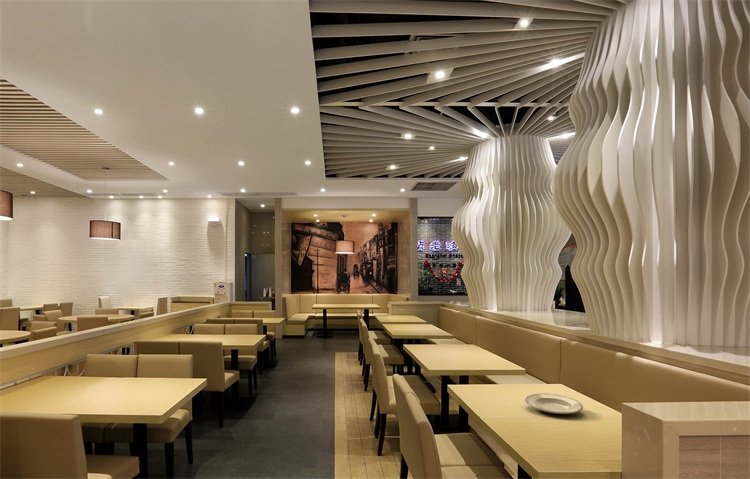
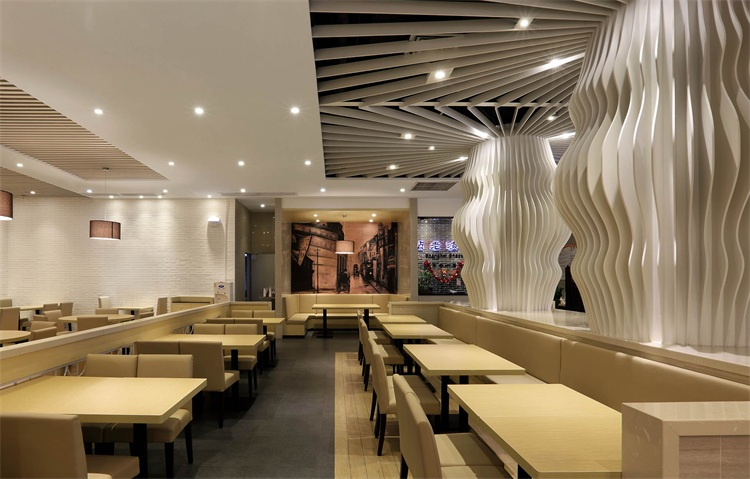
- plate (553, 405)
